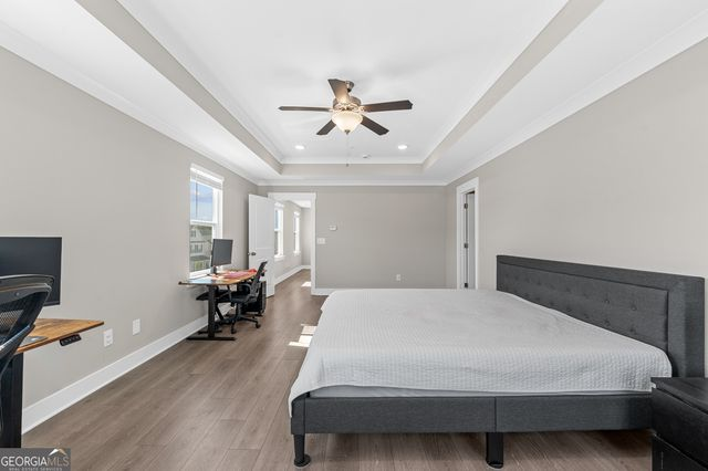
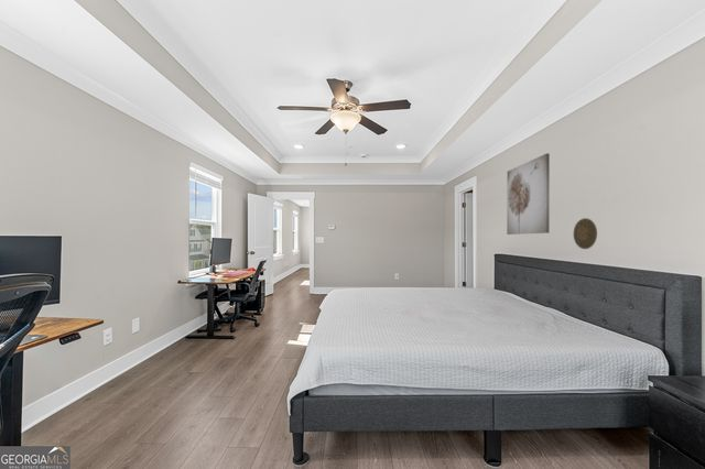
+ wall art (525, 198)
+ decorative plate (583, 233)
